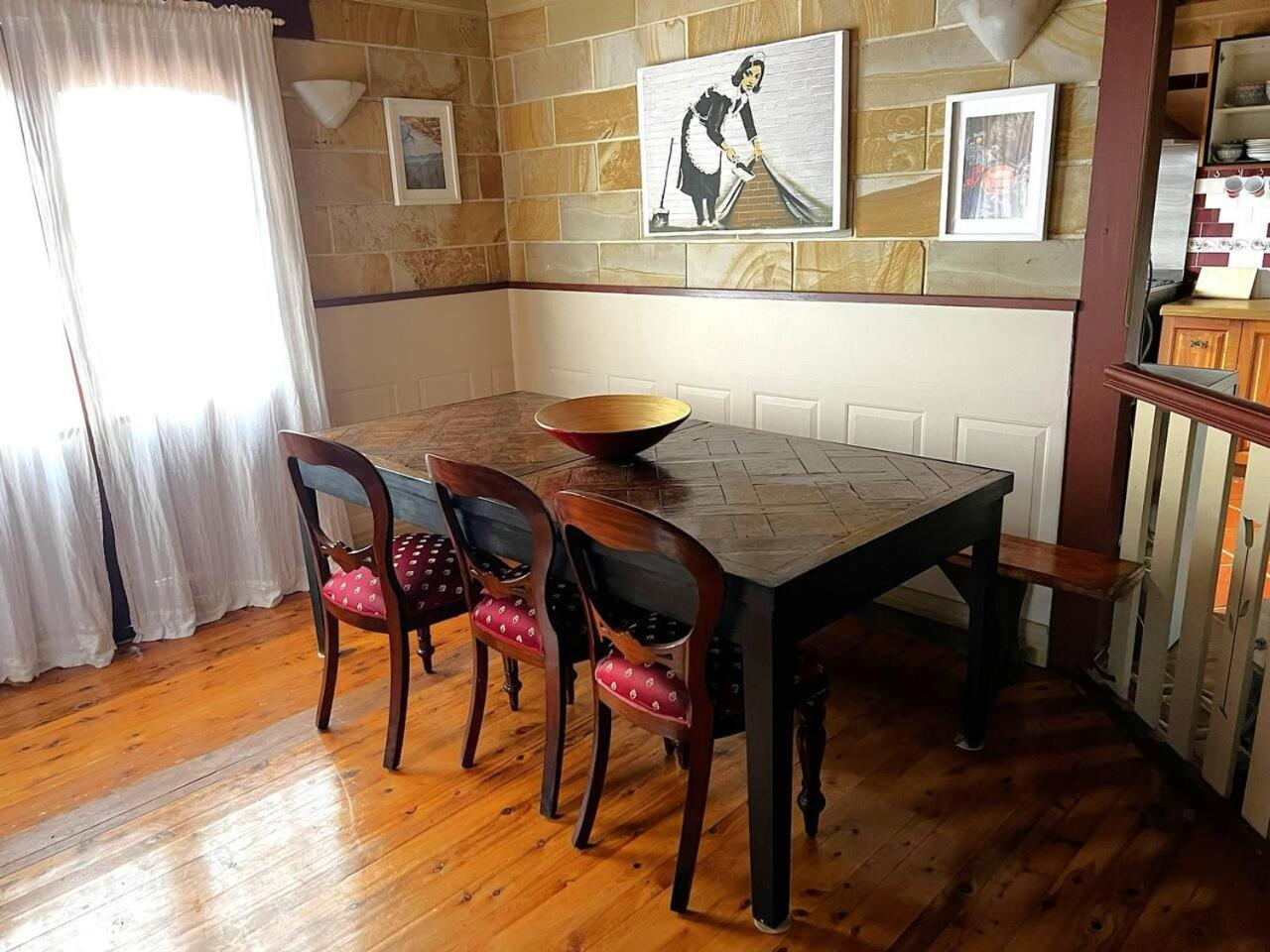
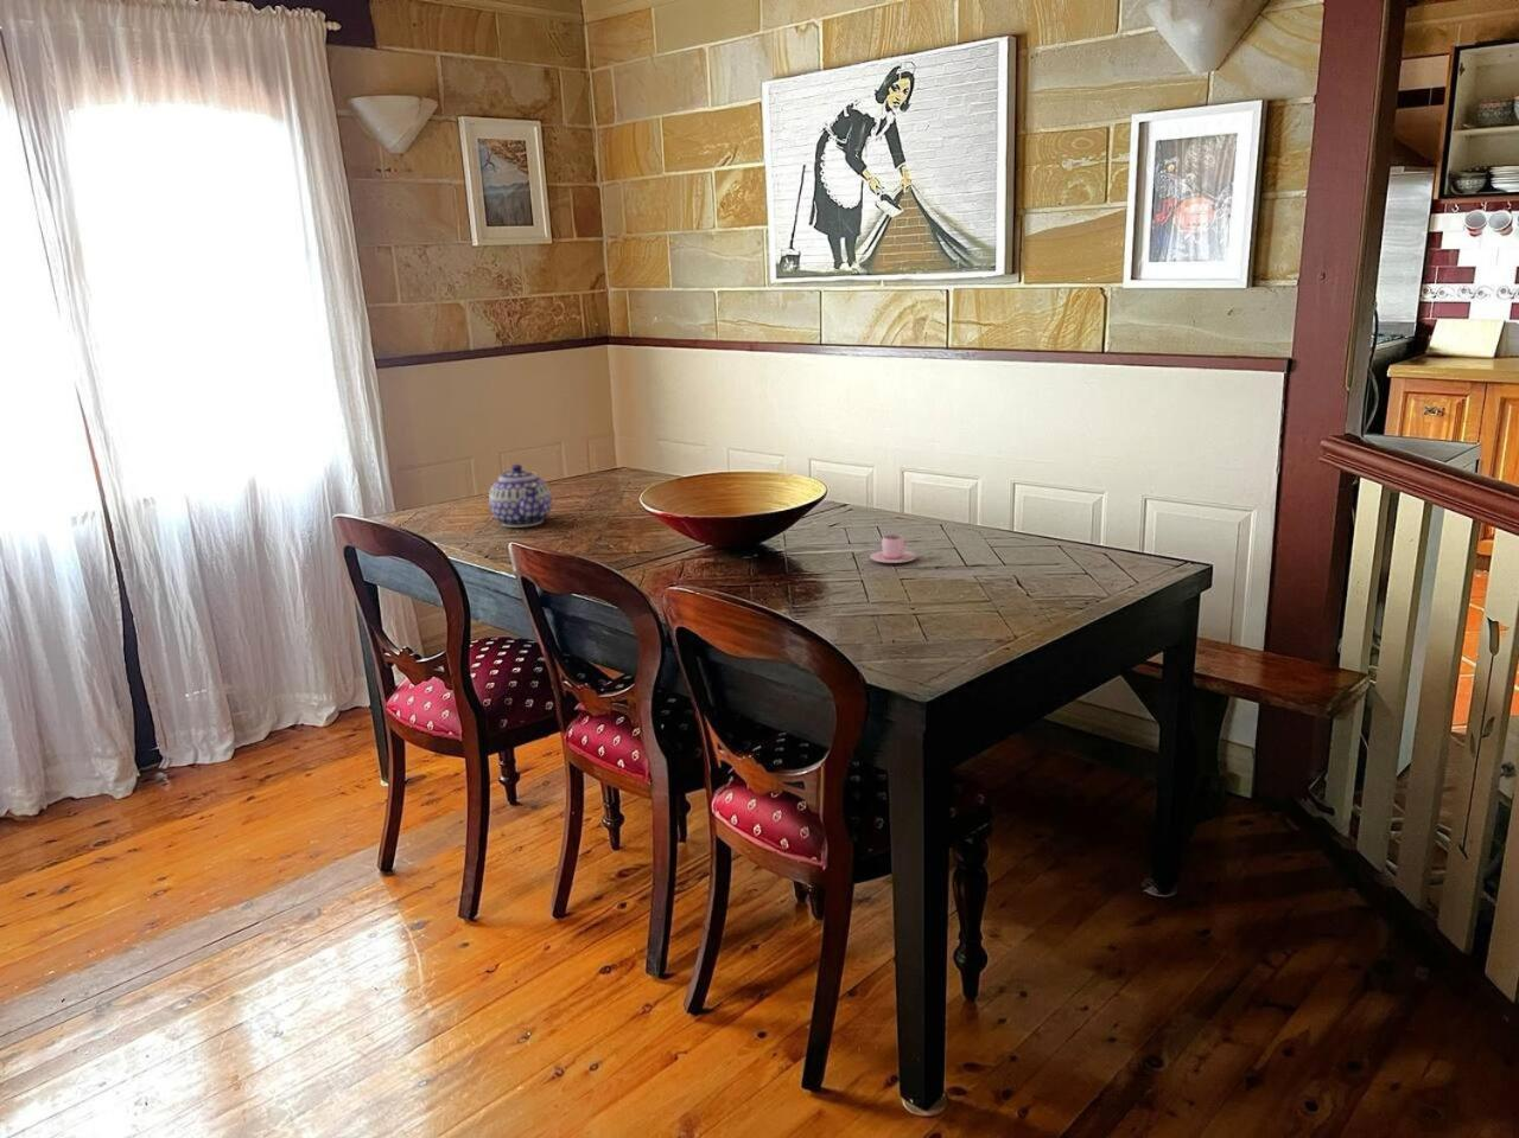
+ teacup (893, 534)
+ teapot (520, 494)
